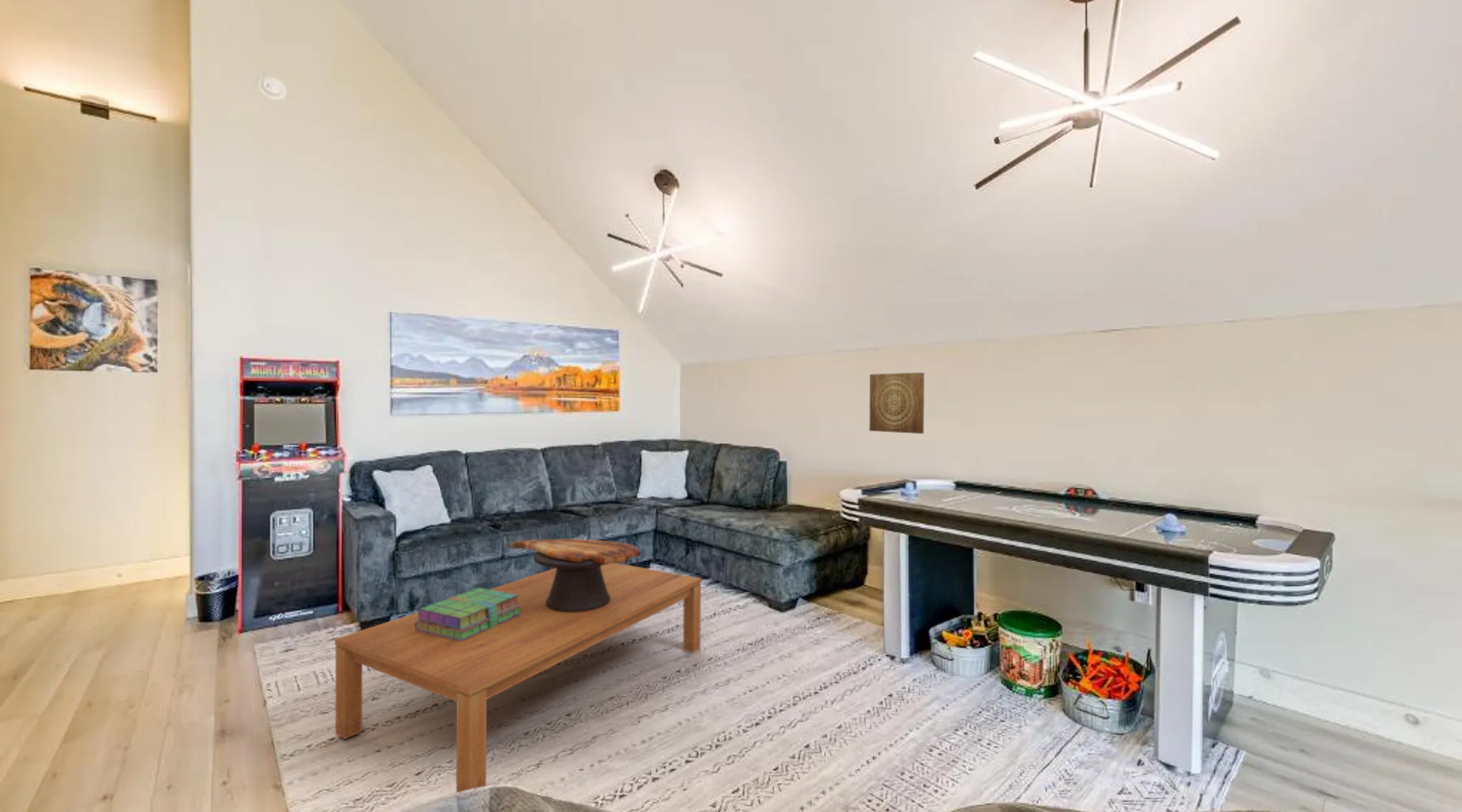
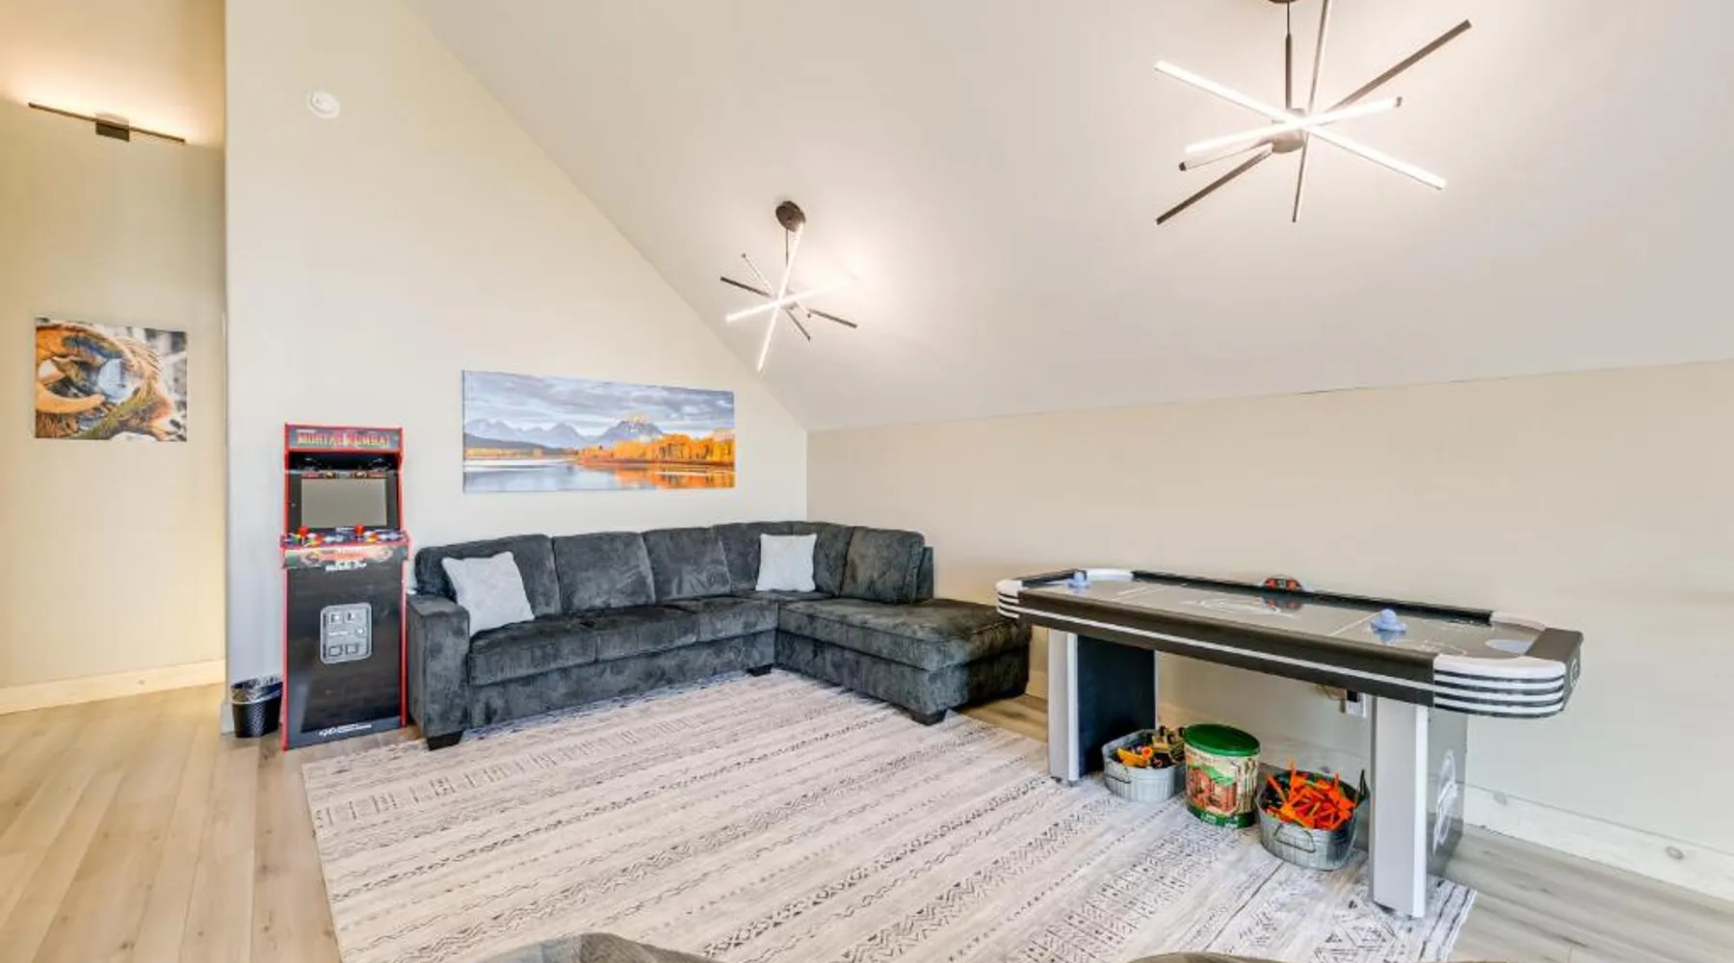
- wall art (895, 403)
- stack of books (469, 611)
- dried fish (573, 572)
- coffee table (545, 645)
